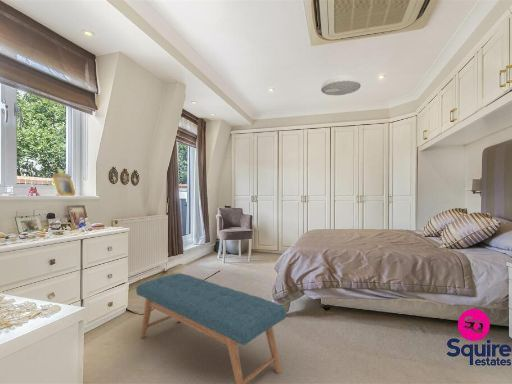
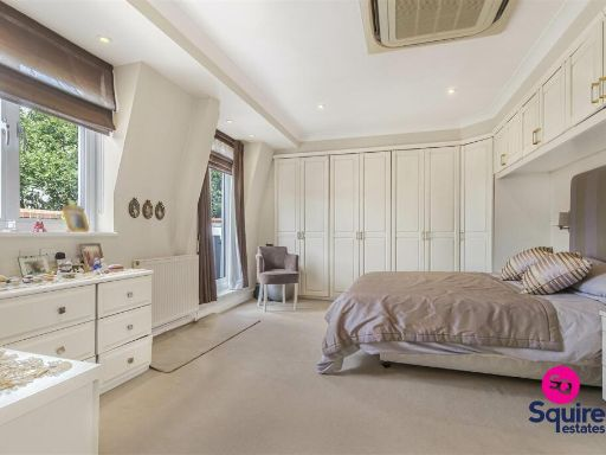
- ceiling light (340, 84)
- bench (203, 321)
